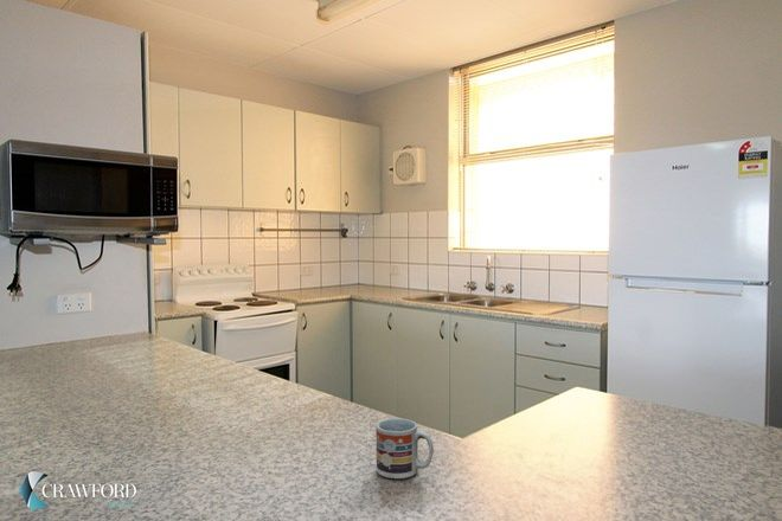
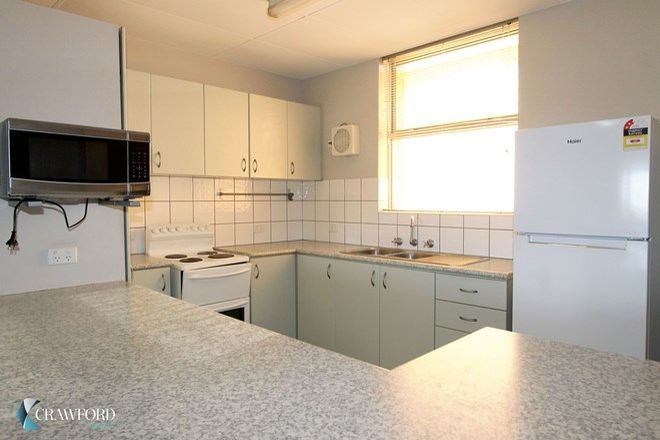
- cup (404, 448)
